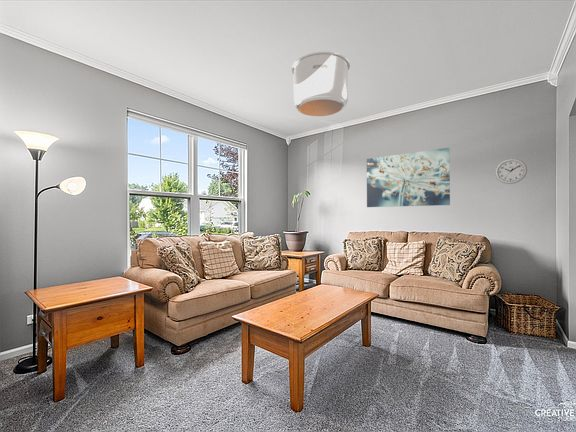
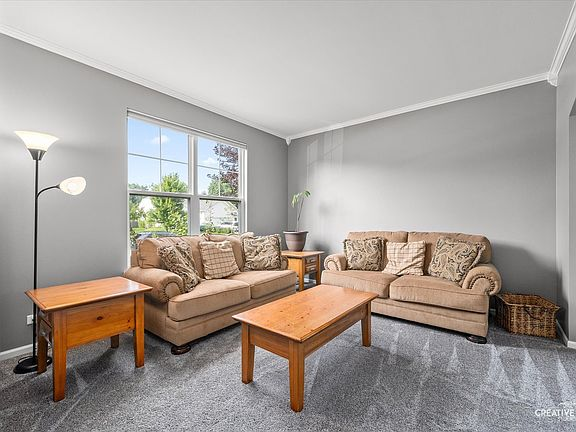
- wall art (404, 180)
- ceiling light (320, 88)
- wall clock (510, 171)
